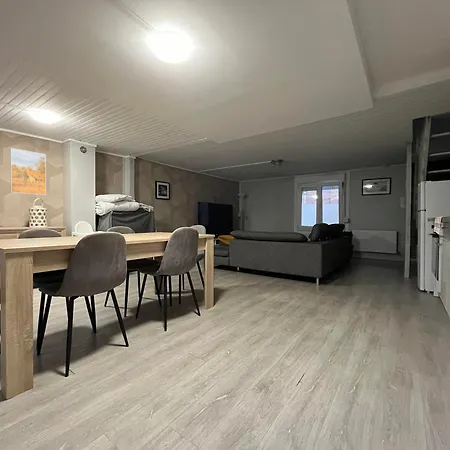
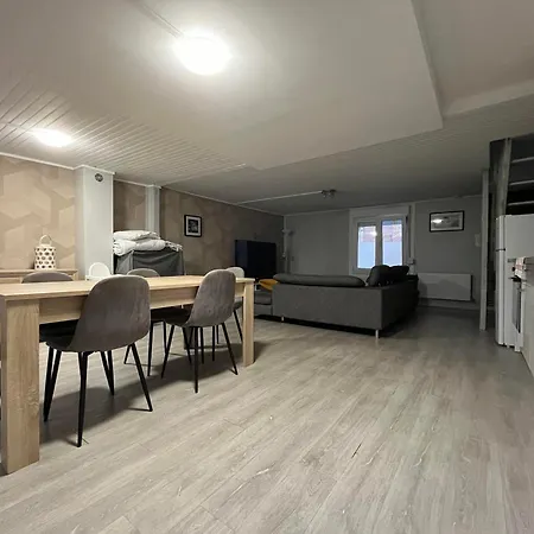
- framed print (28, 172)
